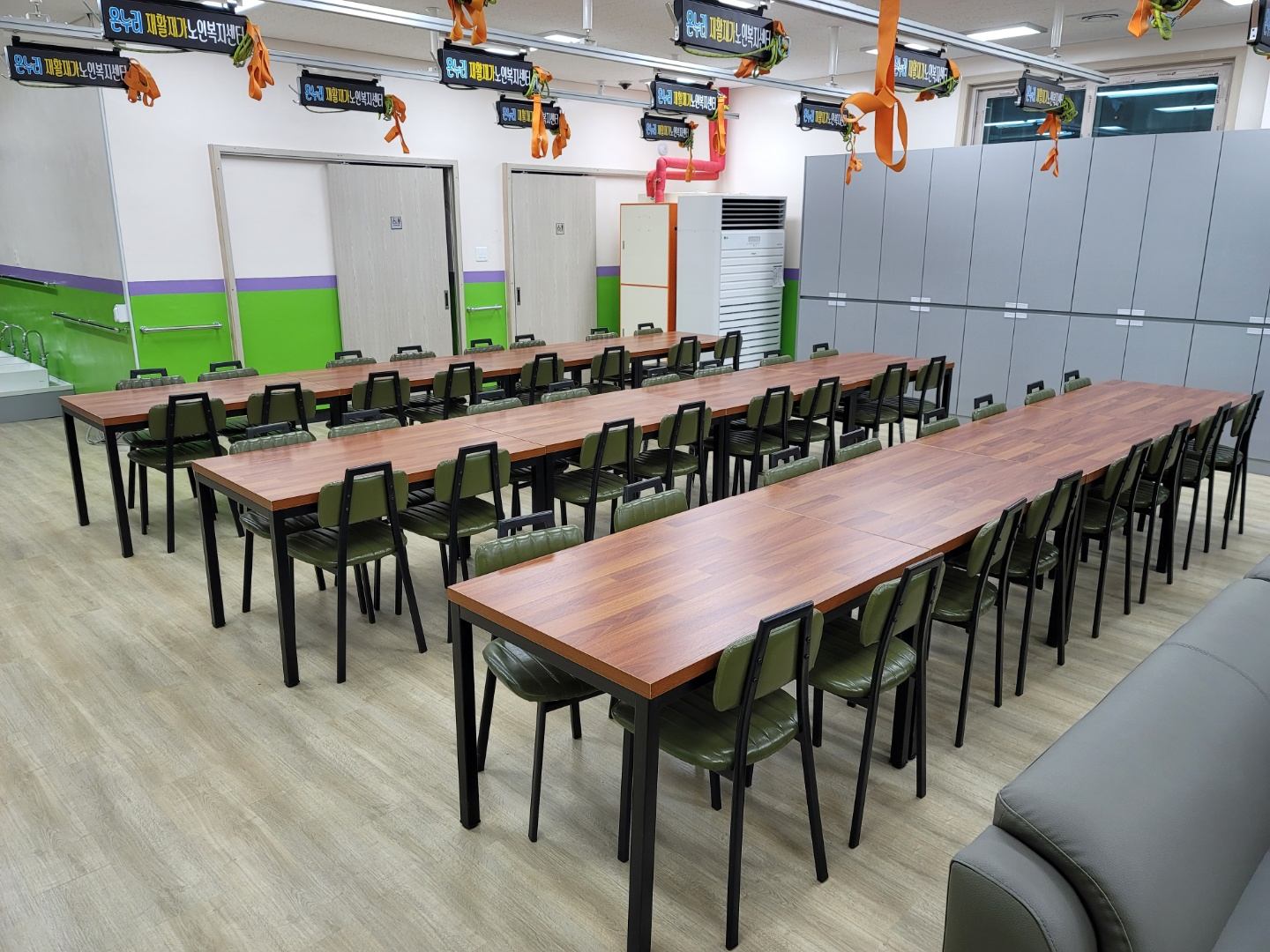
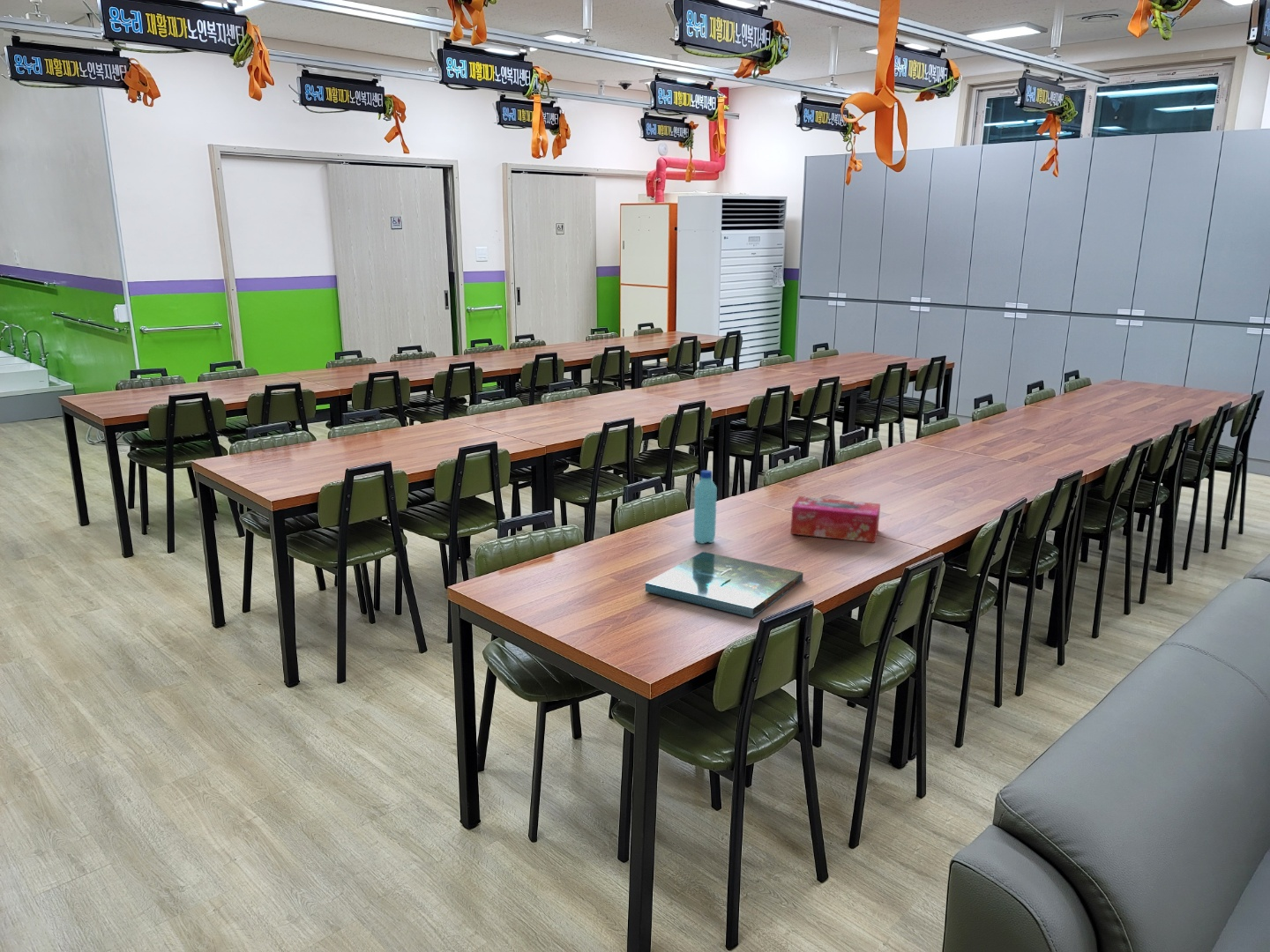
+ board game (725, 578)
+ water bottle (705, 506)
+ tissue box (835, 518)
